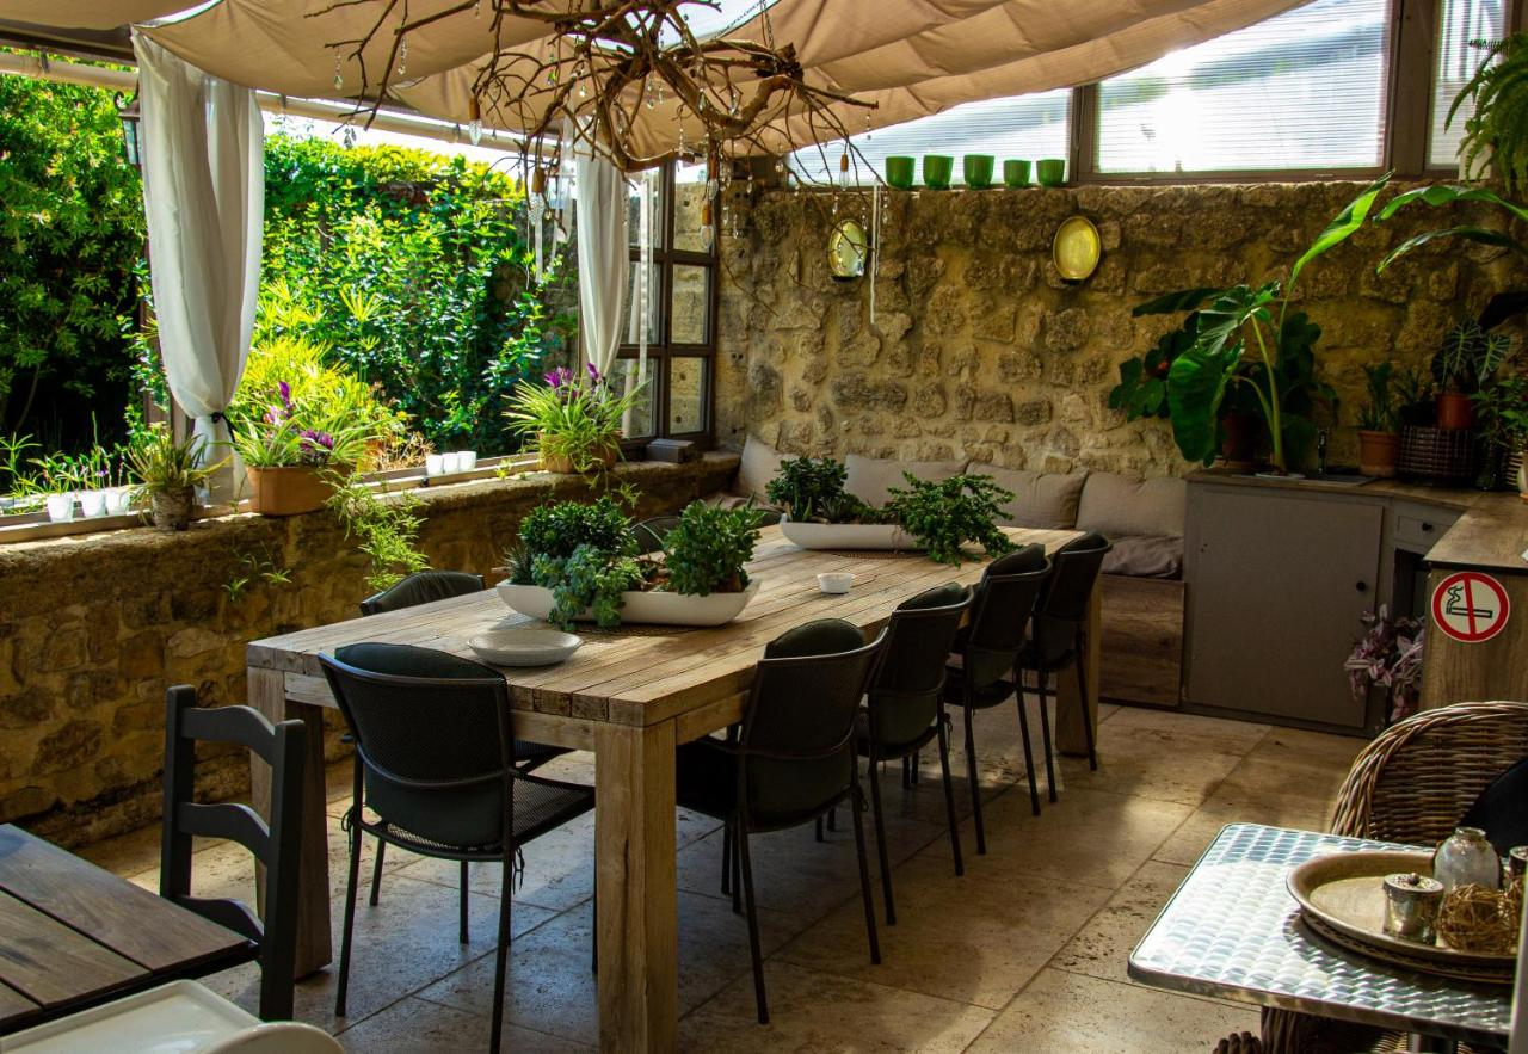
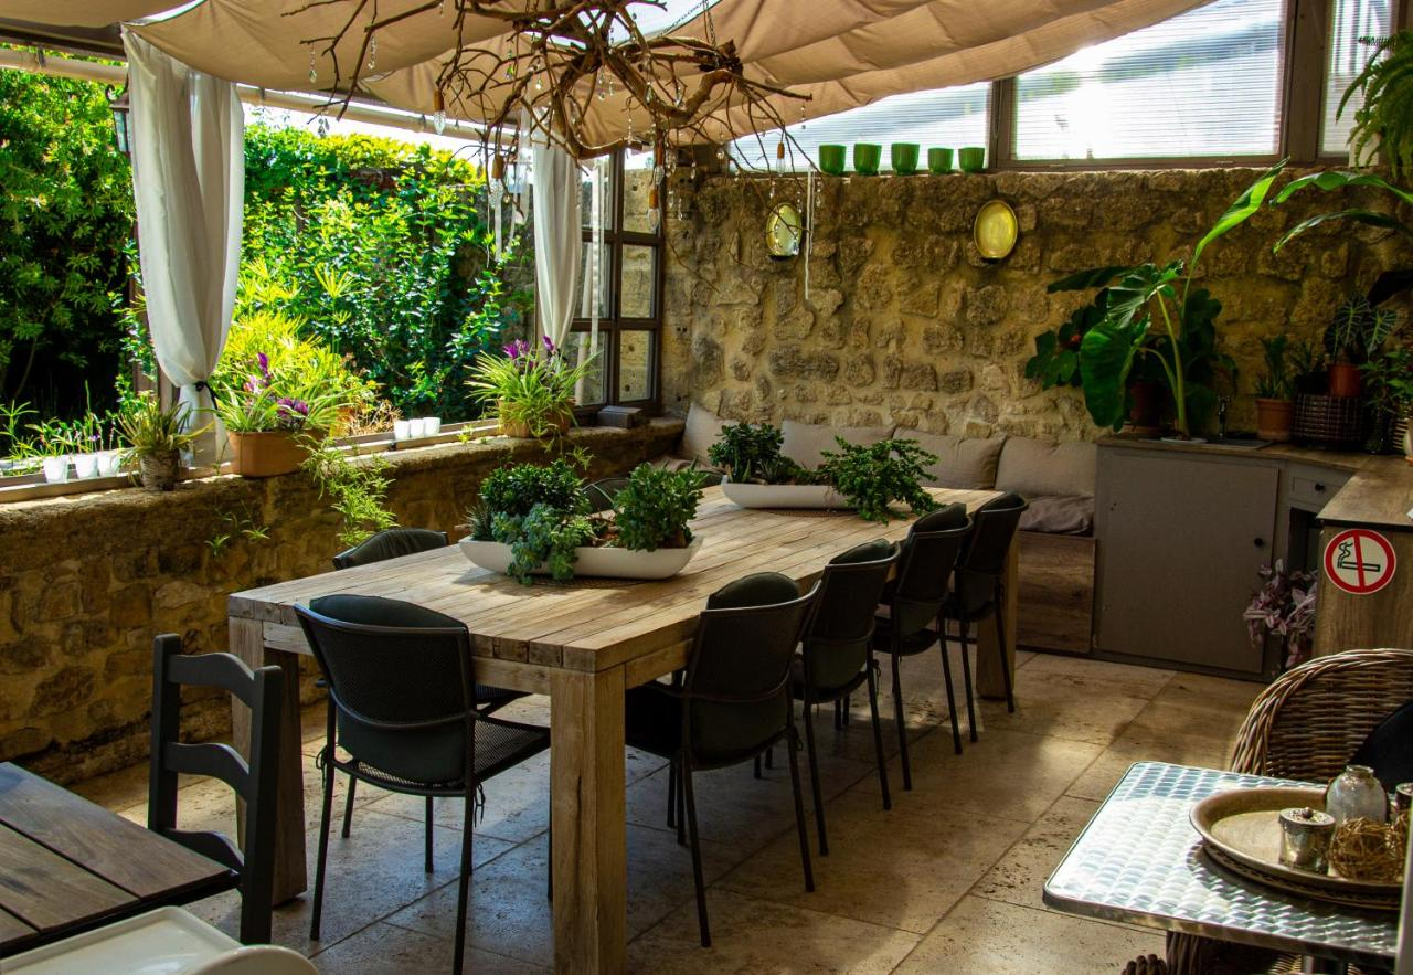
- legume (836, 581)
- plate (525, 648)
